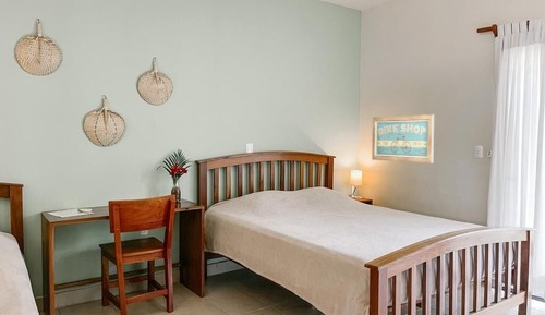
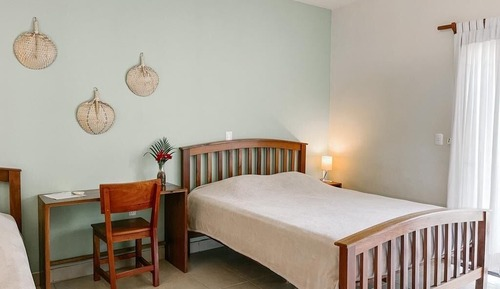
- wall art (400, 138)
